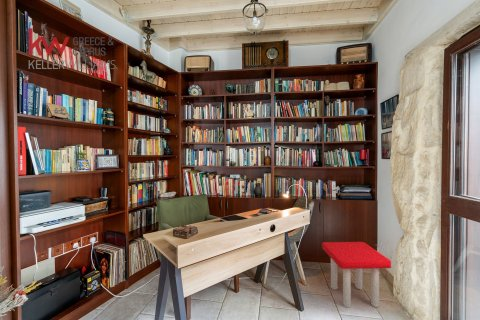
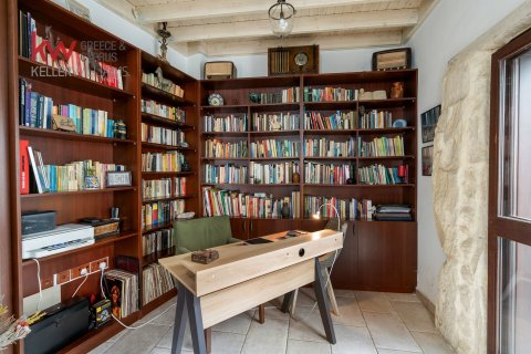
- stool (350, 273)
